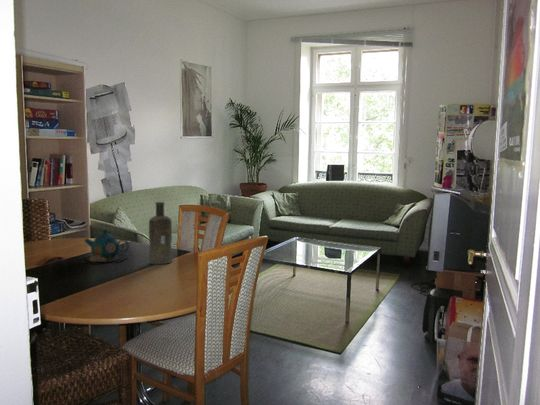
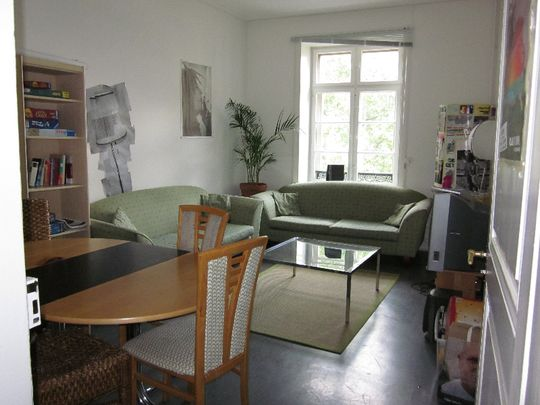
- teapot (105, 244)
- bottle (162, 232)
